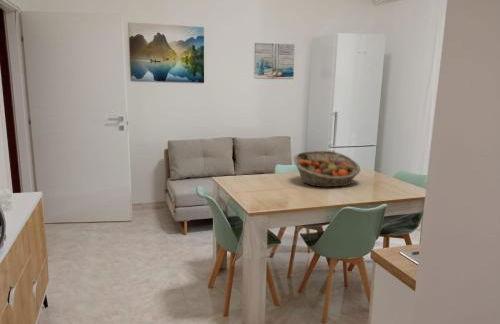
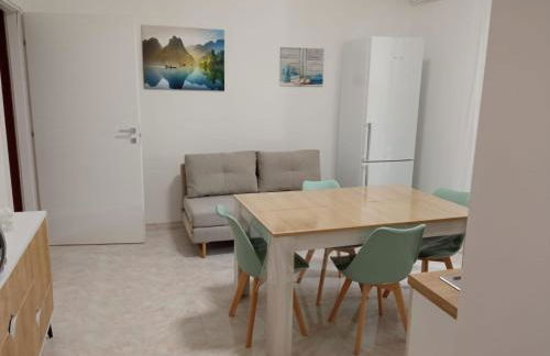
- fruit basket (326, 168)
